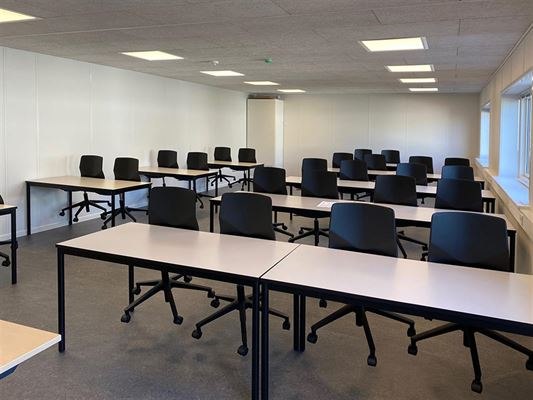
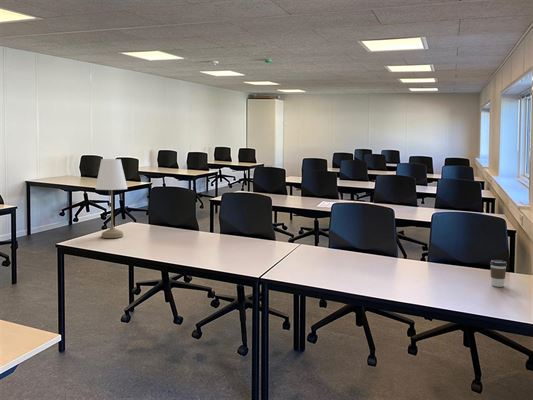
+ coffee cup (498, 273)
+ desk lamp (111, 198)
